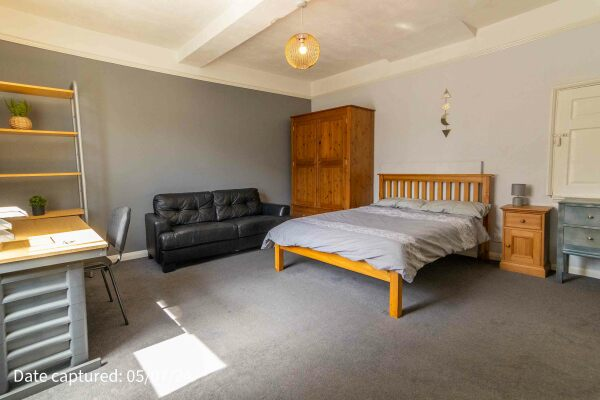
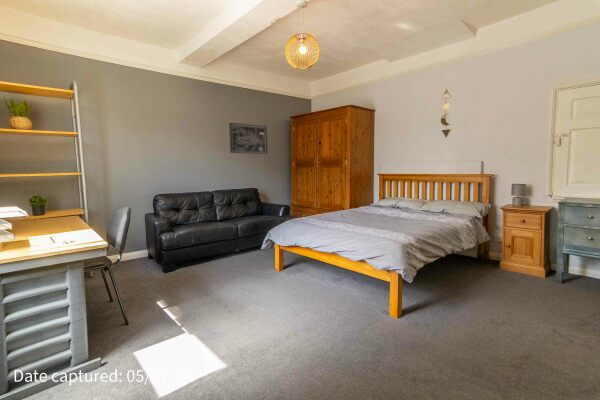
+ wall art (249, 139)
